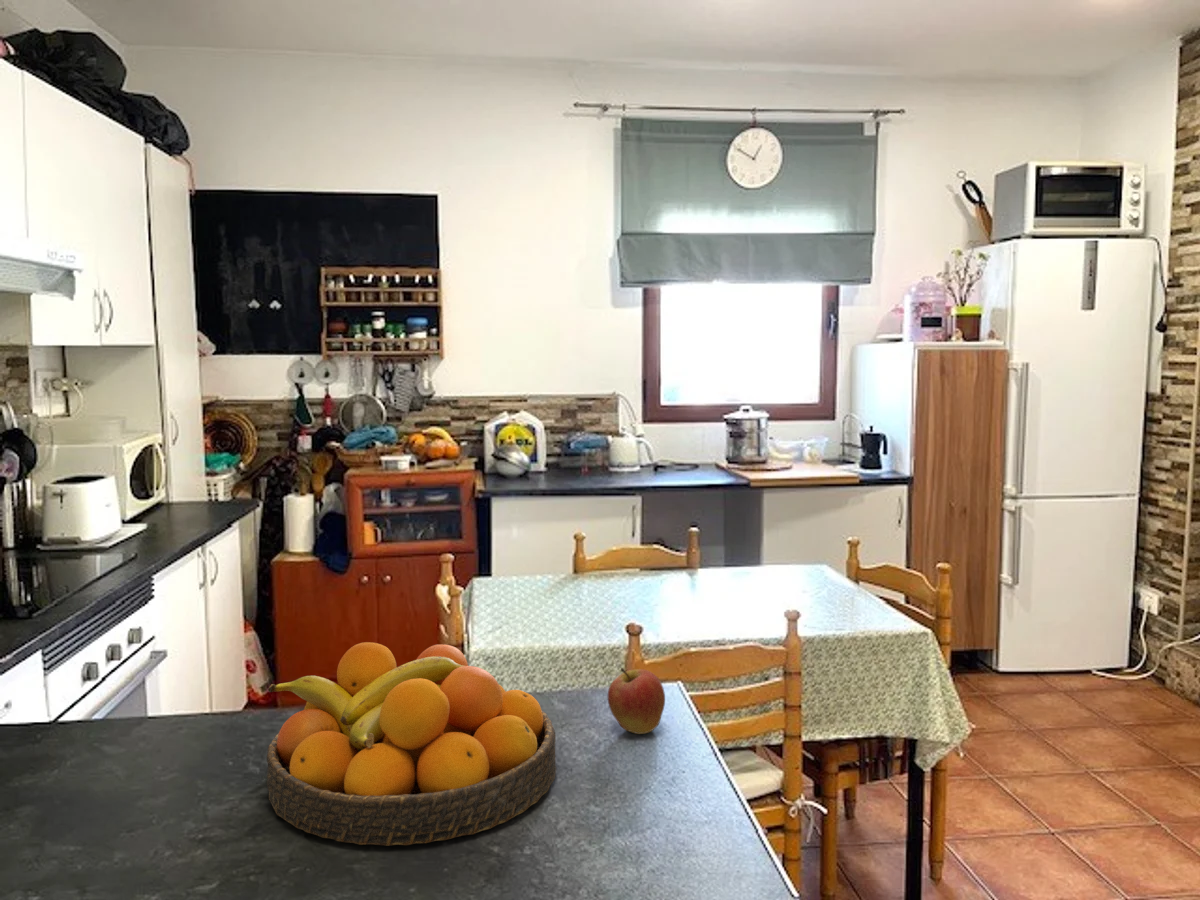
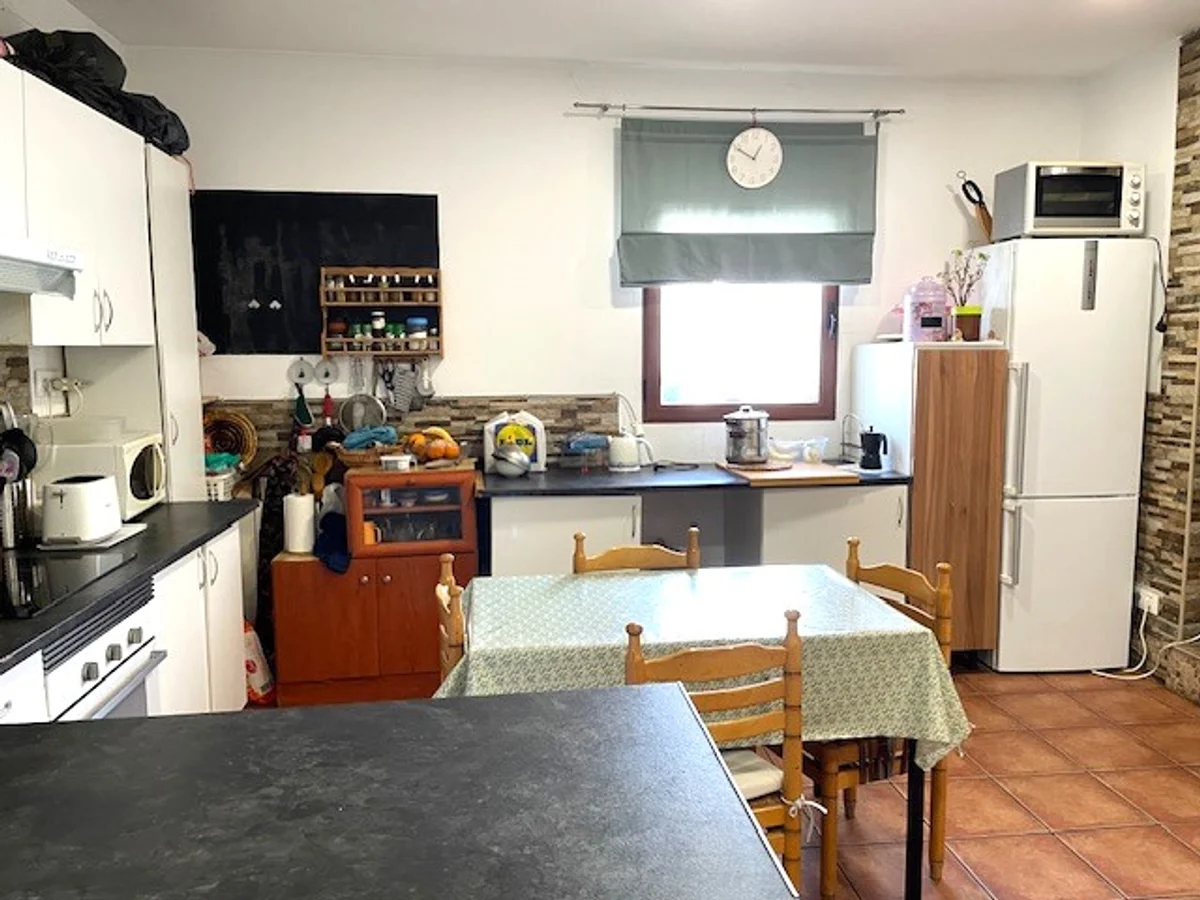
- apple (636, 697)
- fruit bowl (414, 716)
